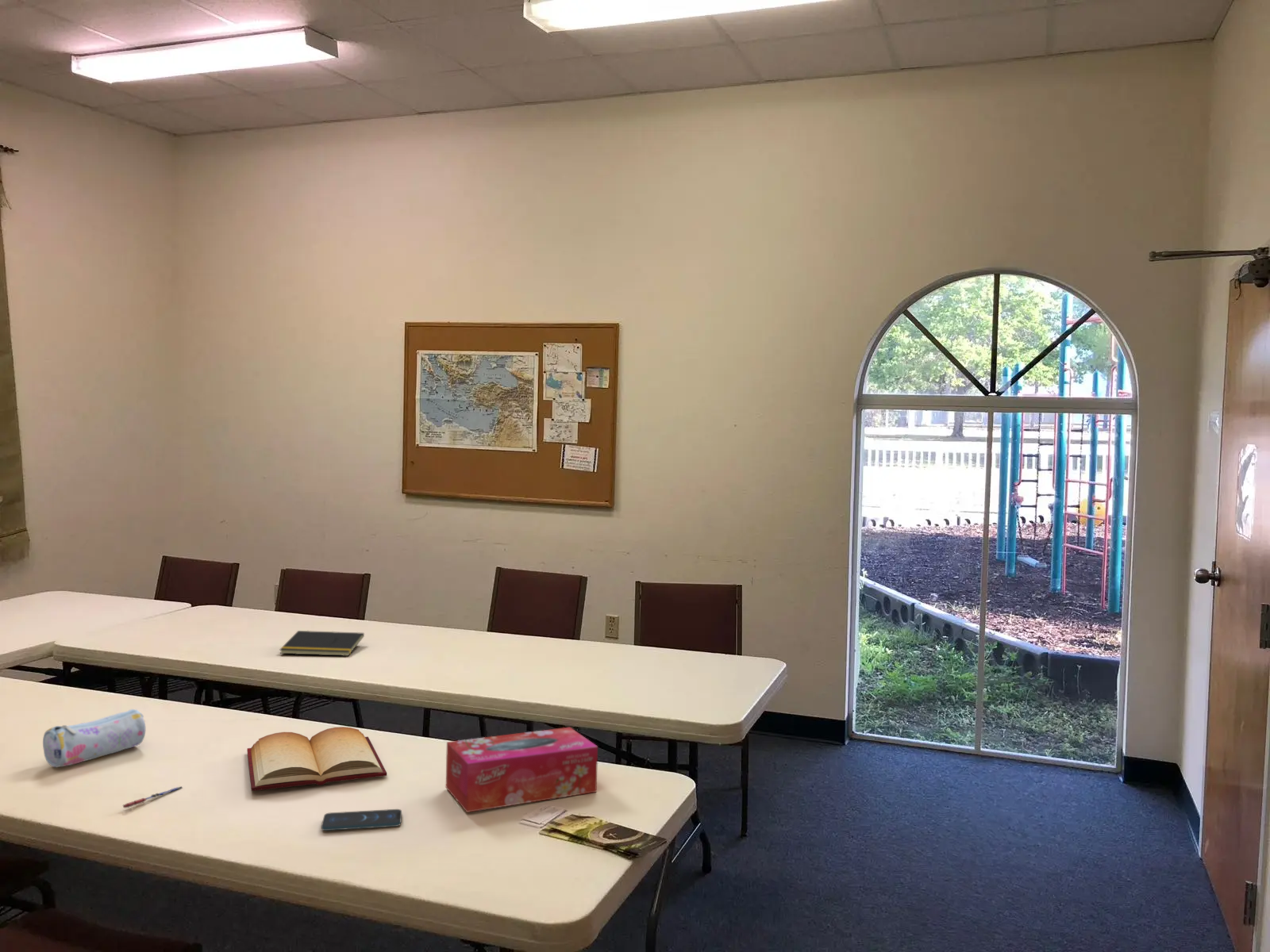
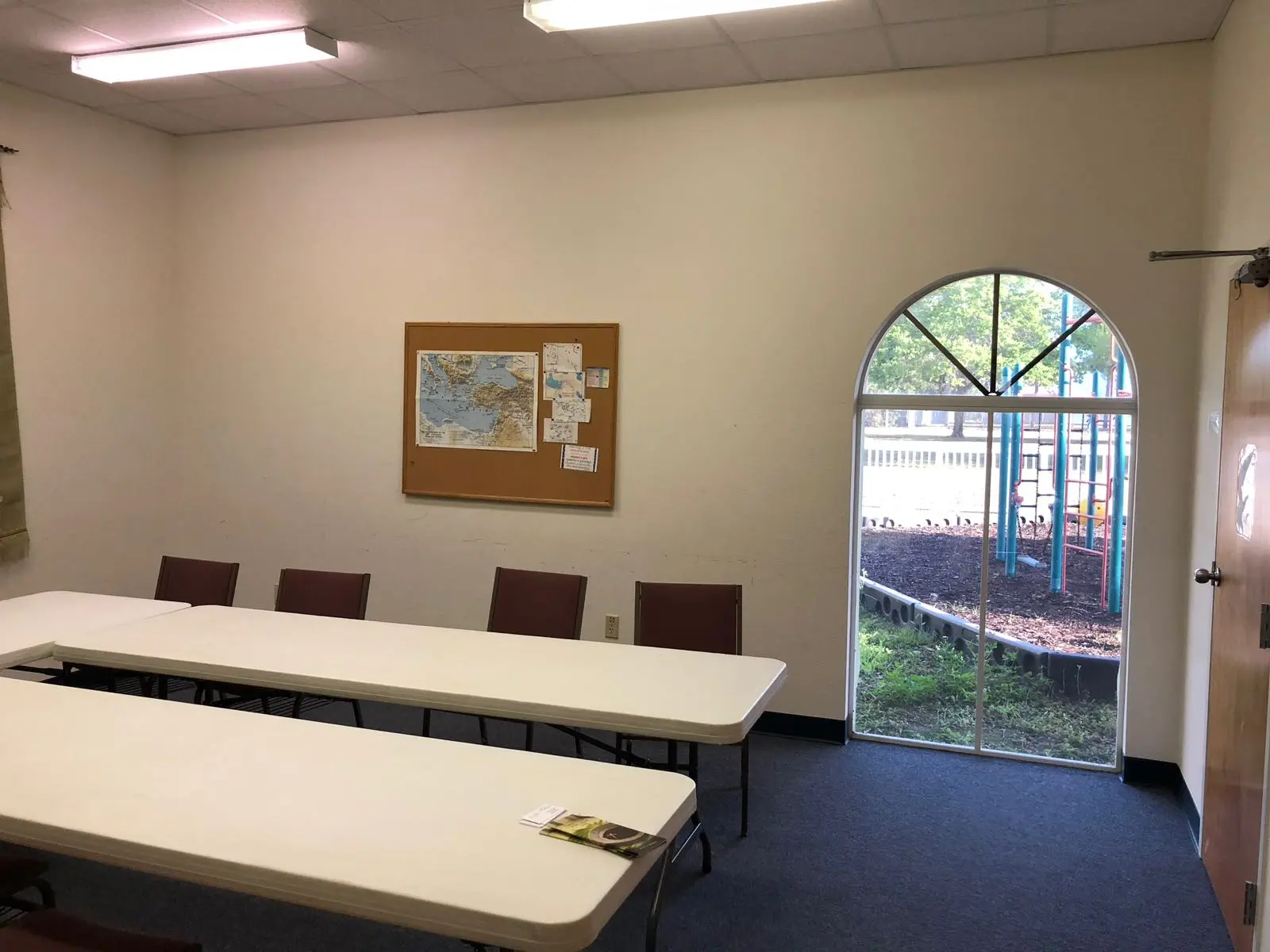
- bible (314, 755)
- notepad (322, 643)
- pen (153, 796)
- smartphone (362, 820)
- pencil case (94, 736)
- tissue box (521, 766)
